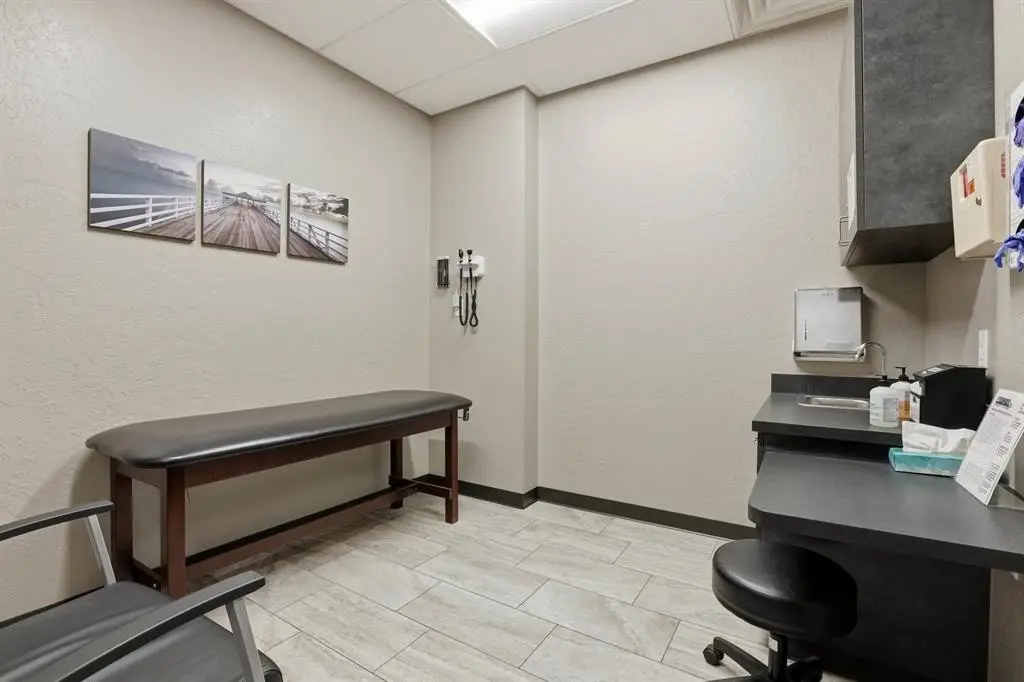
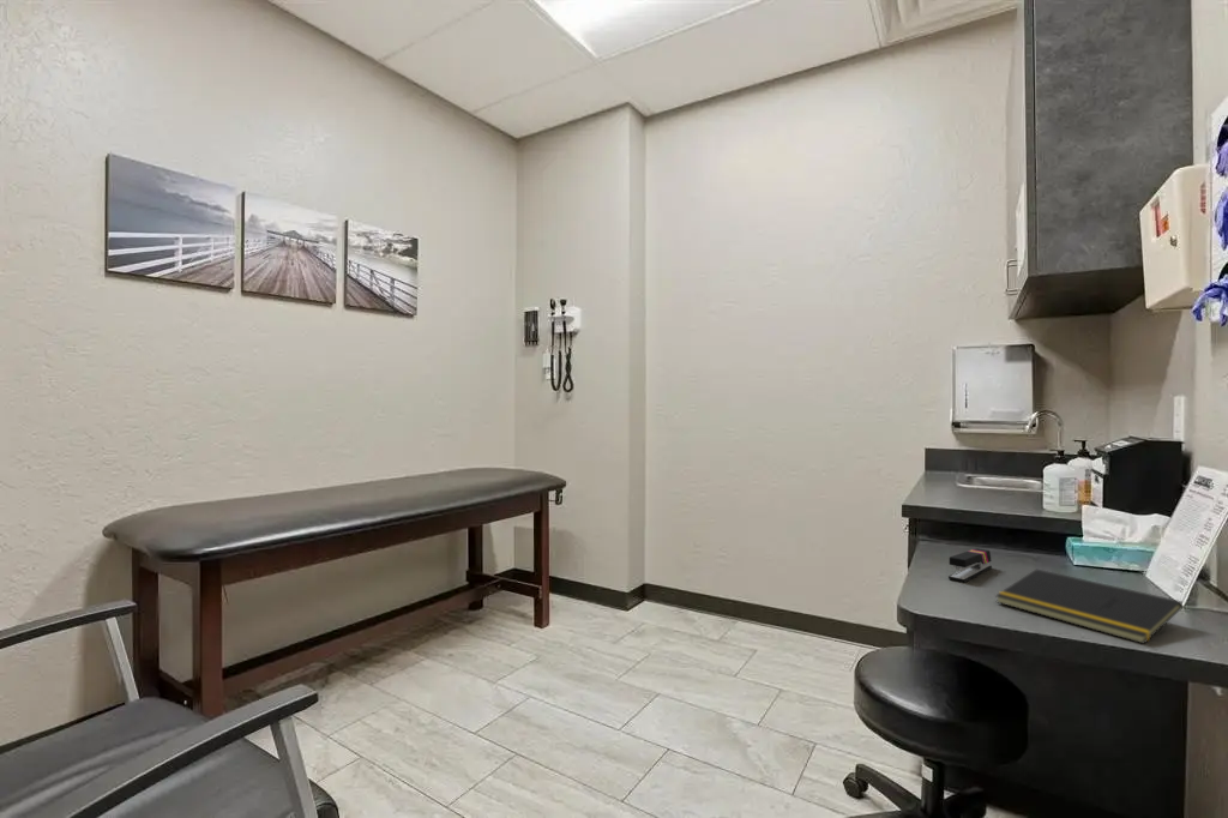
+ notepad (1083, 601)
+ stapler (970, 561)
